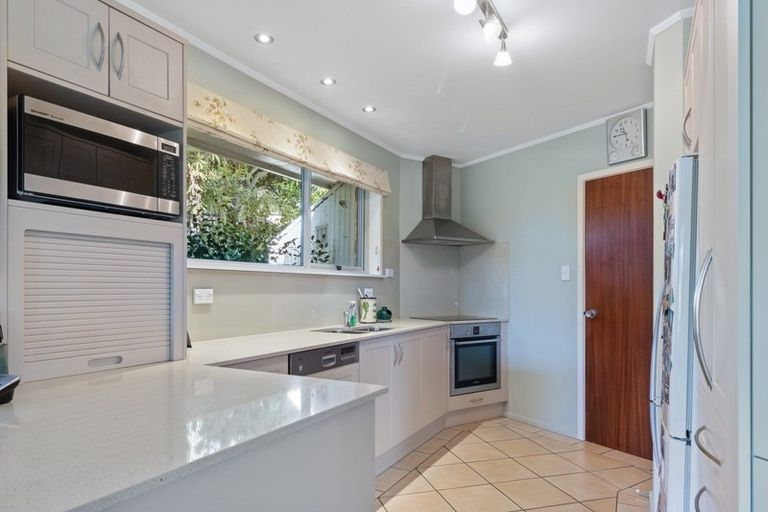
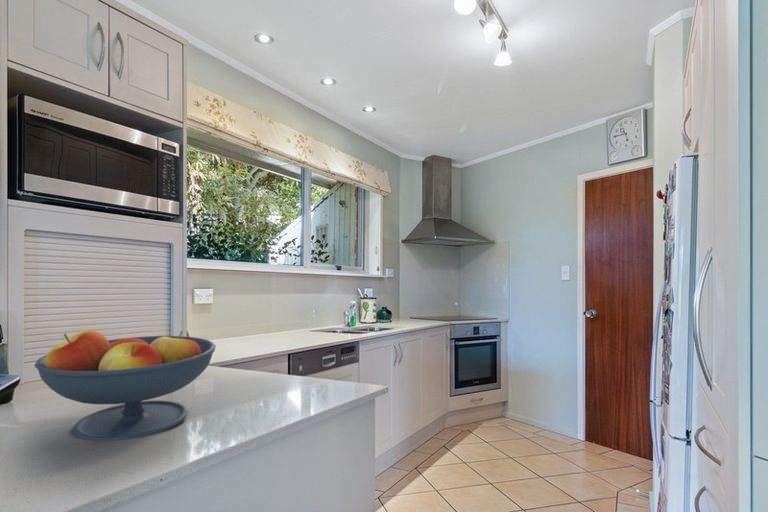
+ fruit bowl (133, 373)
